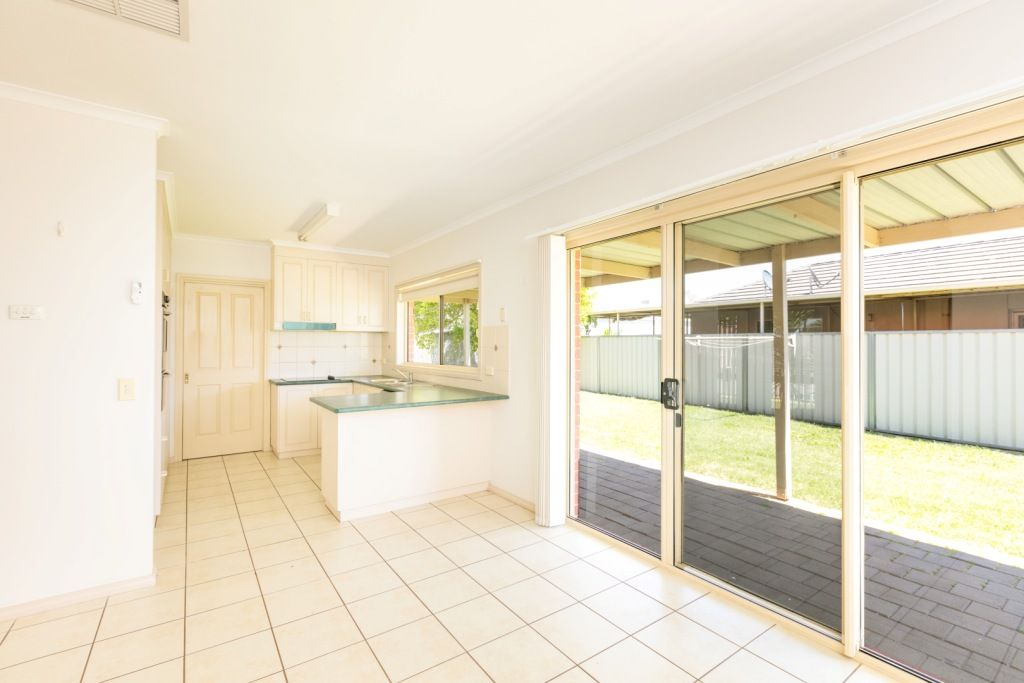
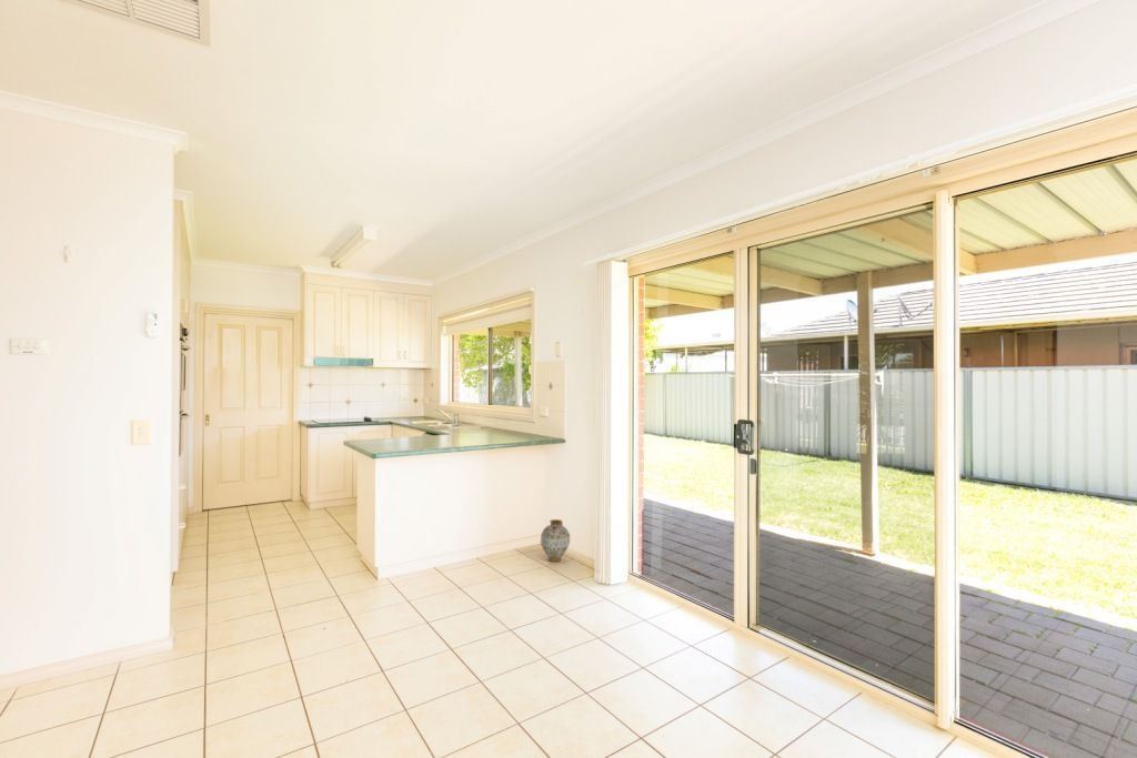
+ ceramic jug (555, 539)
